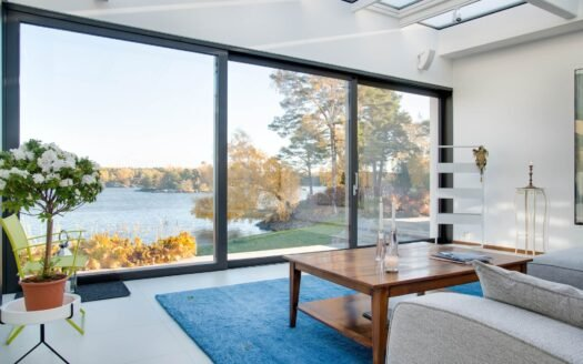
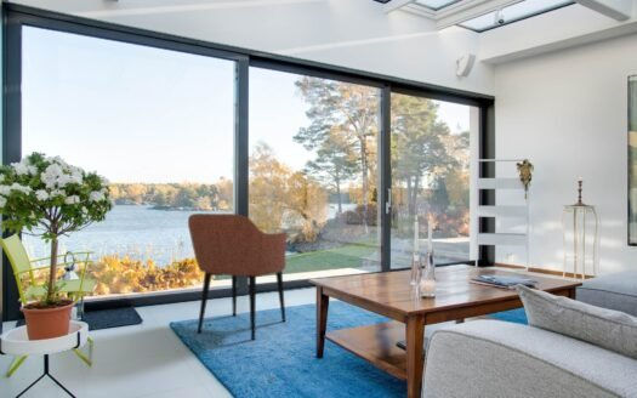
+ armchair (239, 269)
